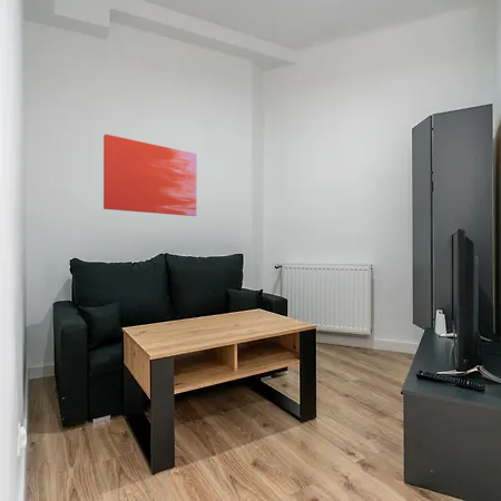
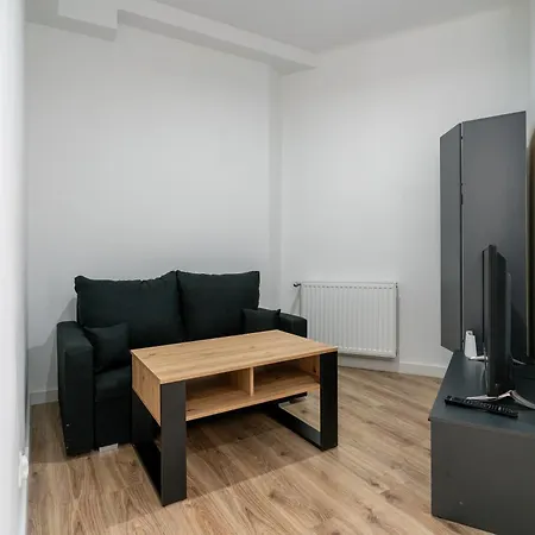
- wall art (154, 178)
